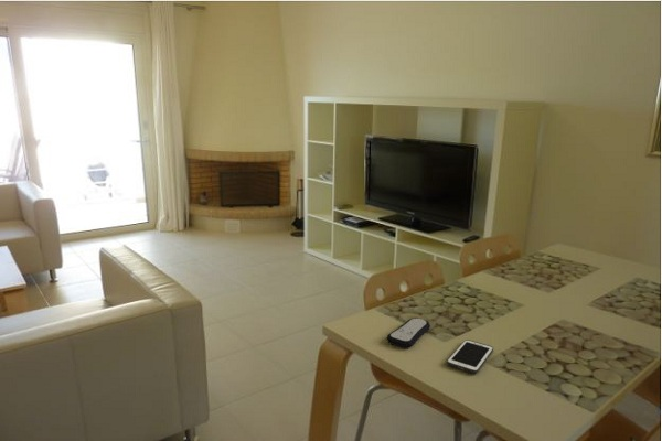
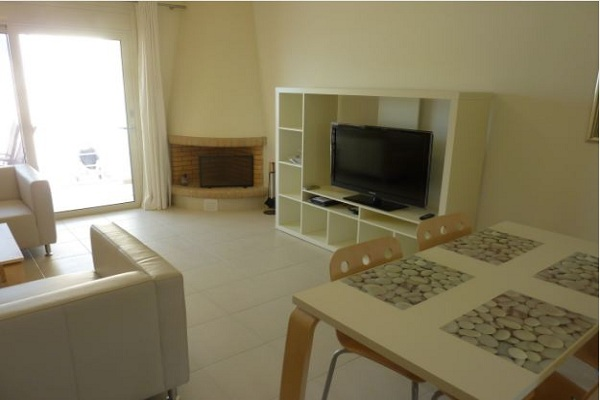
- cell phone (470, 355)
- remote control (409, 331)
